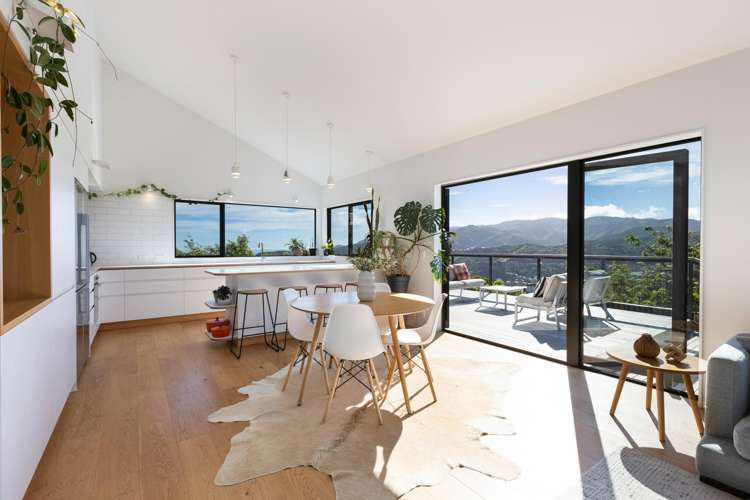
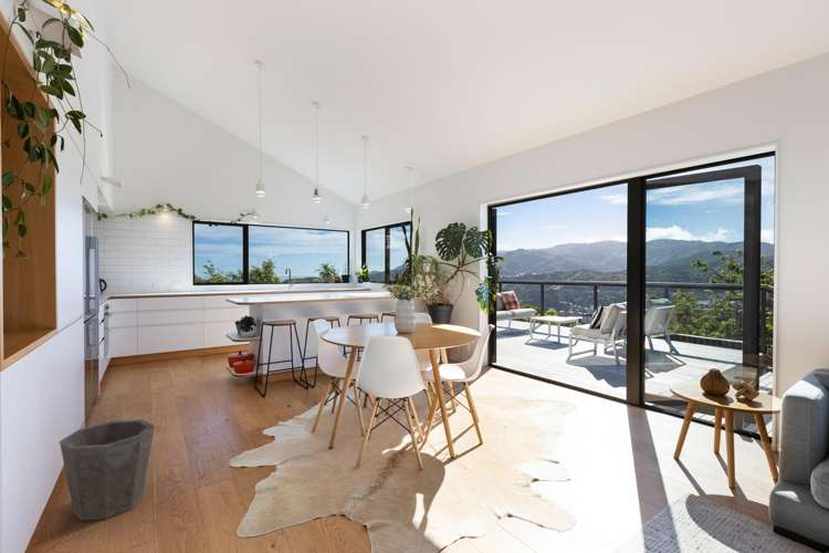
+ waste bin (109, 468)
